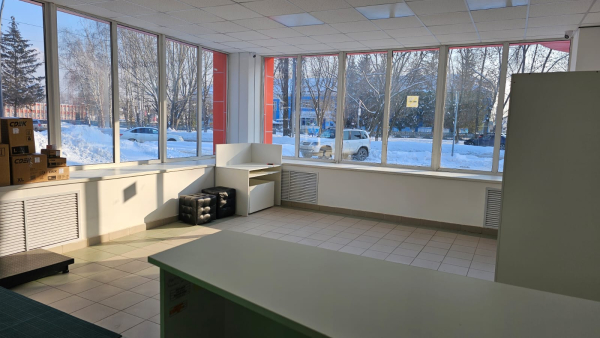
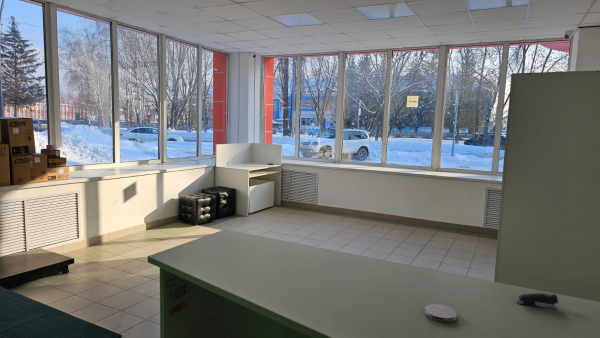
+ stapler (537, 298)
+ coaster (440, 312)
